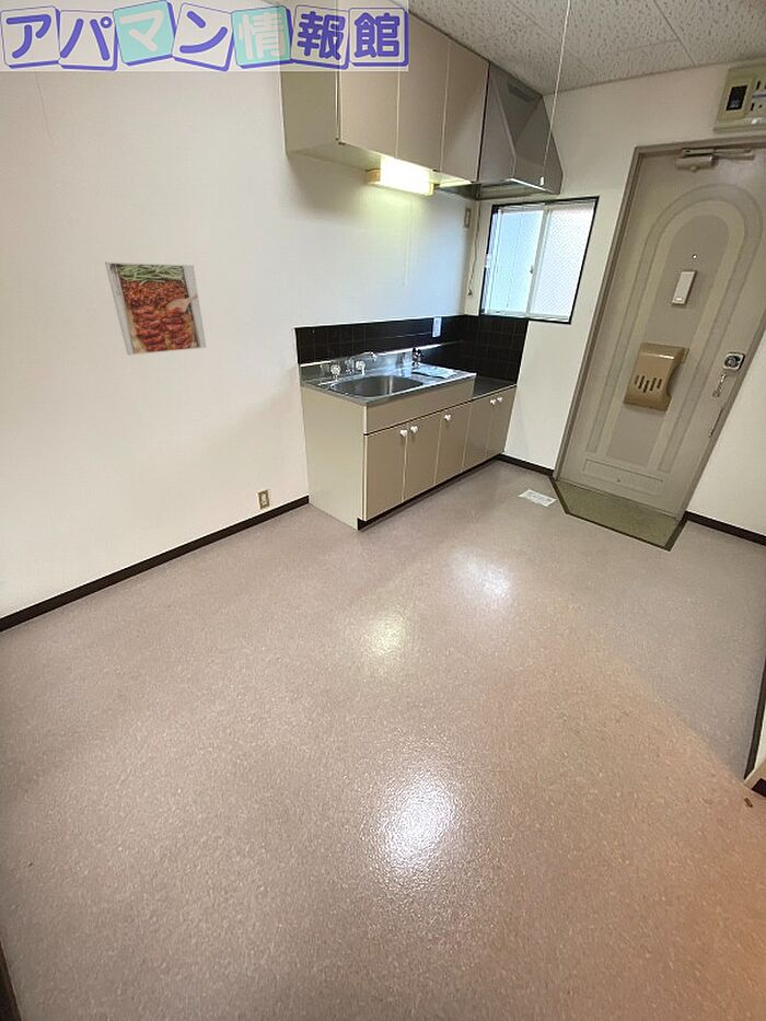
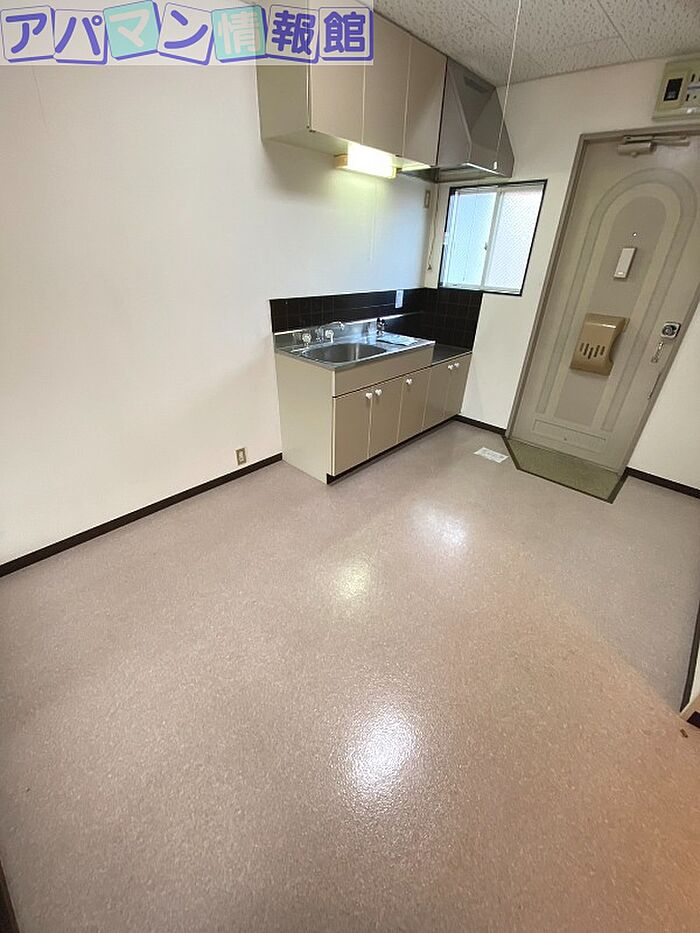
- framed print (160, 309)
